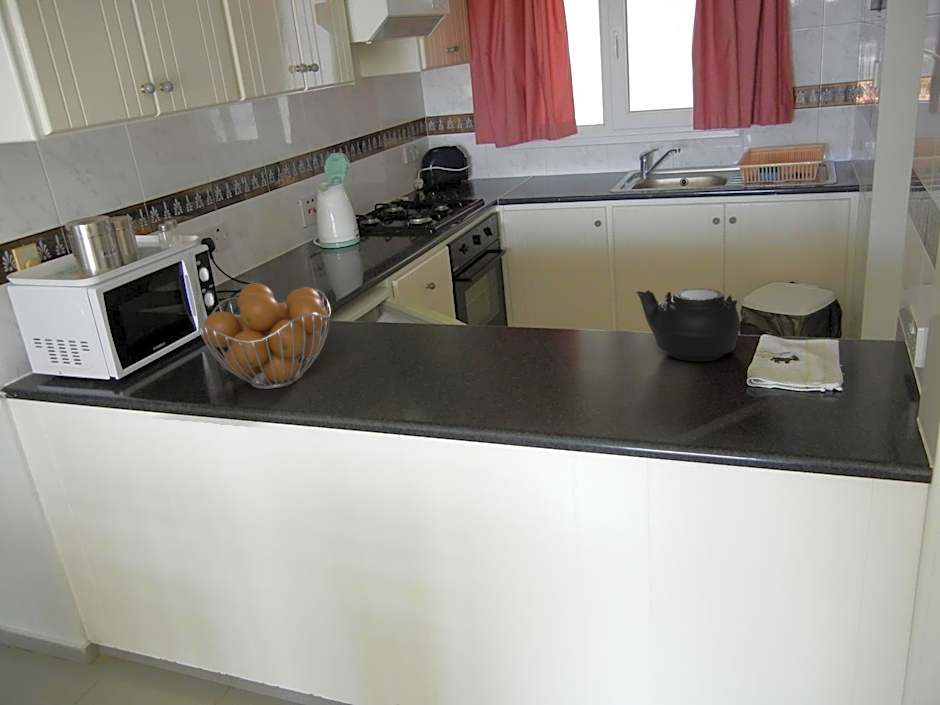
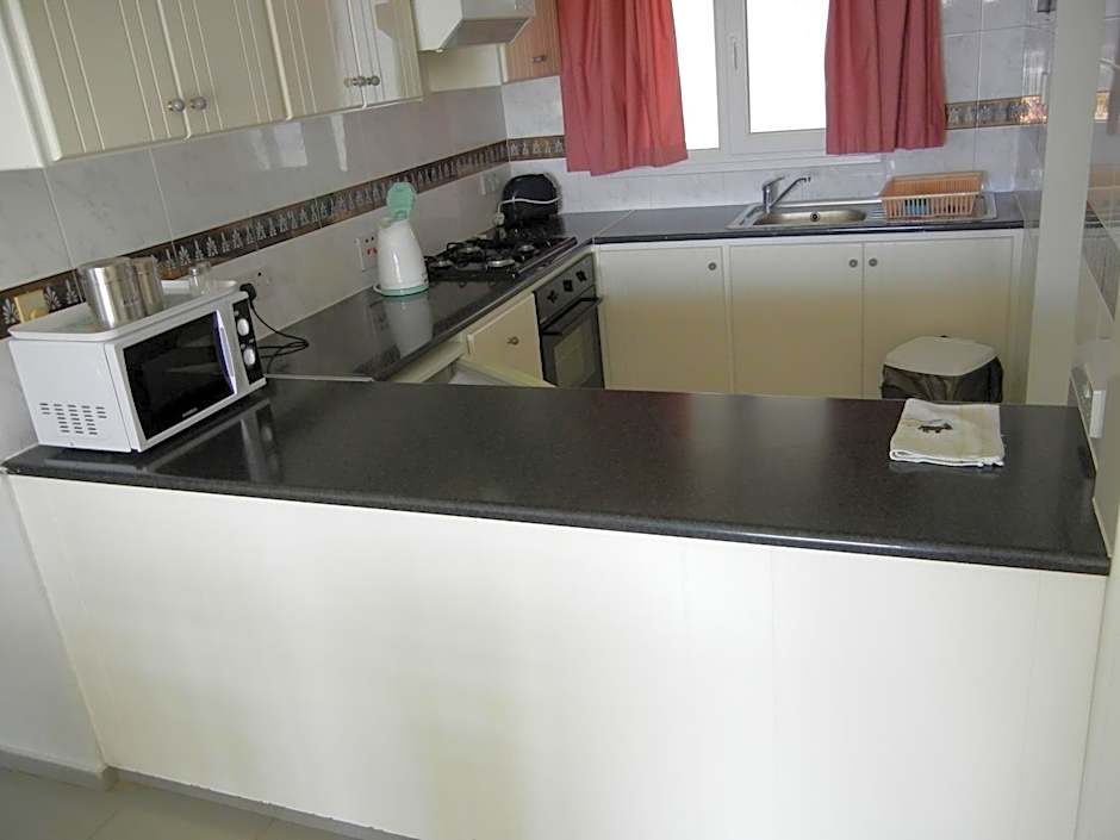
- fruit basket (268, 334)
- teapot (687, 323)
